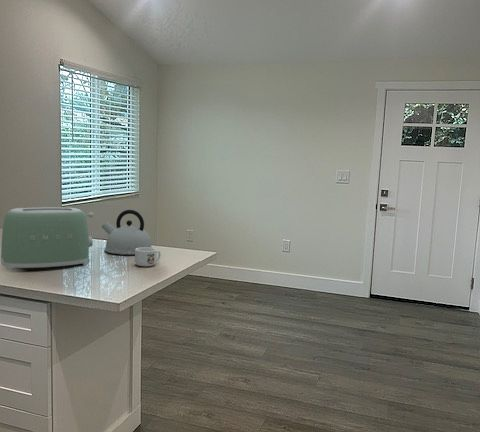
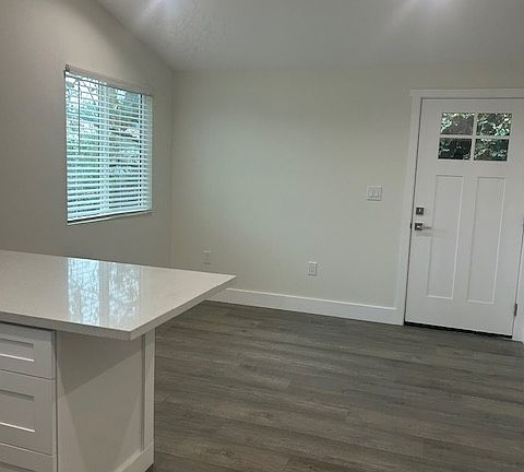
- toaster (46, 236)
- kettle (126, 229)
- mug (148, 256)
